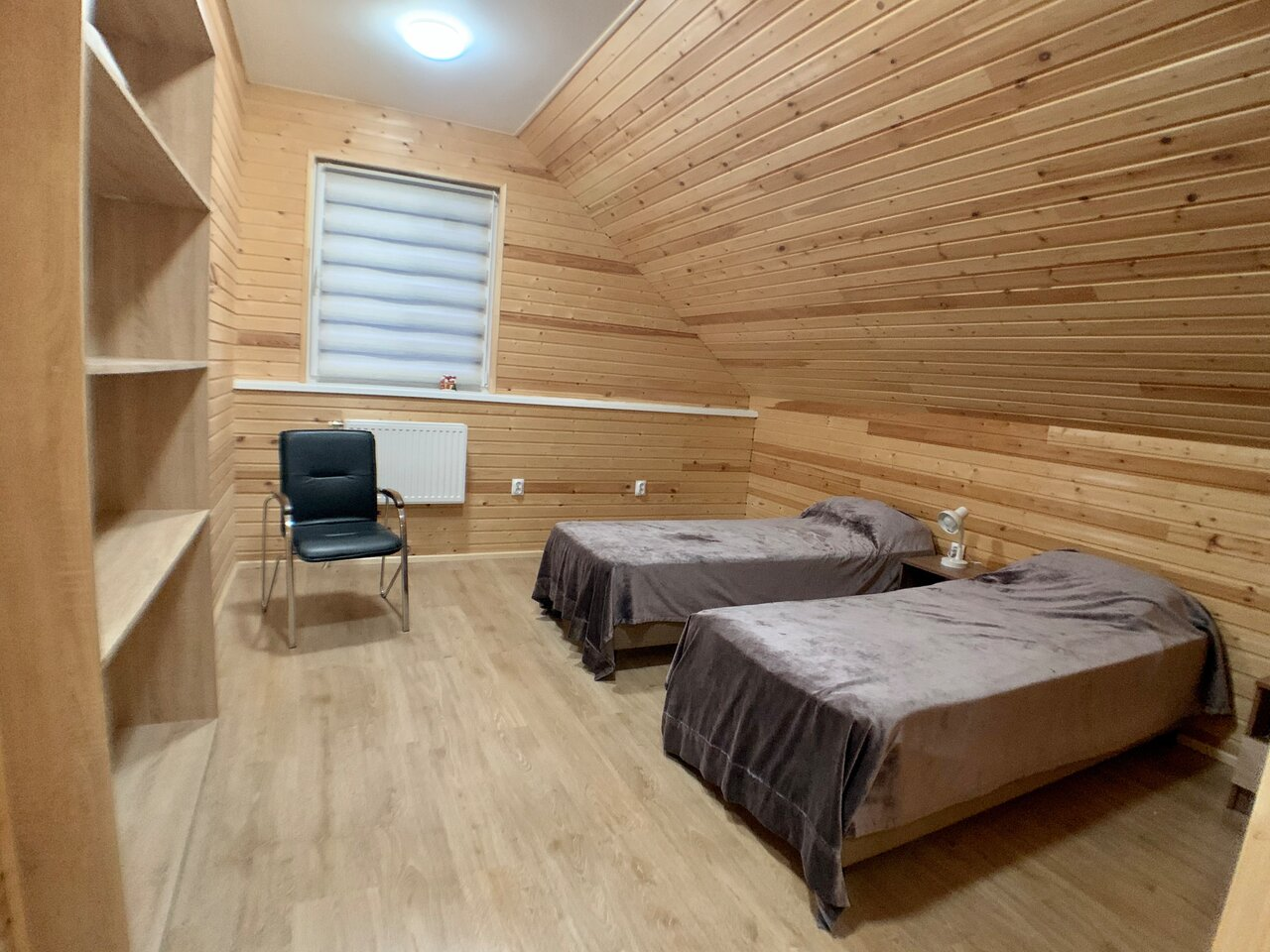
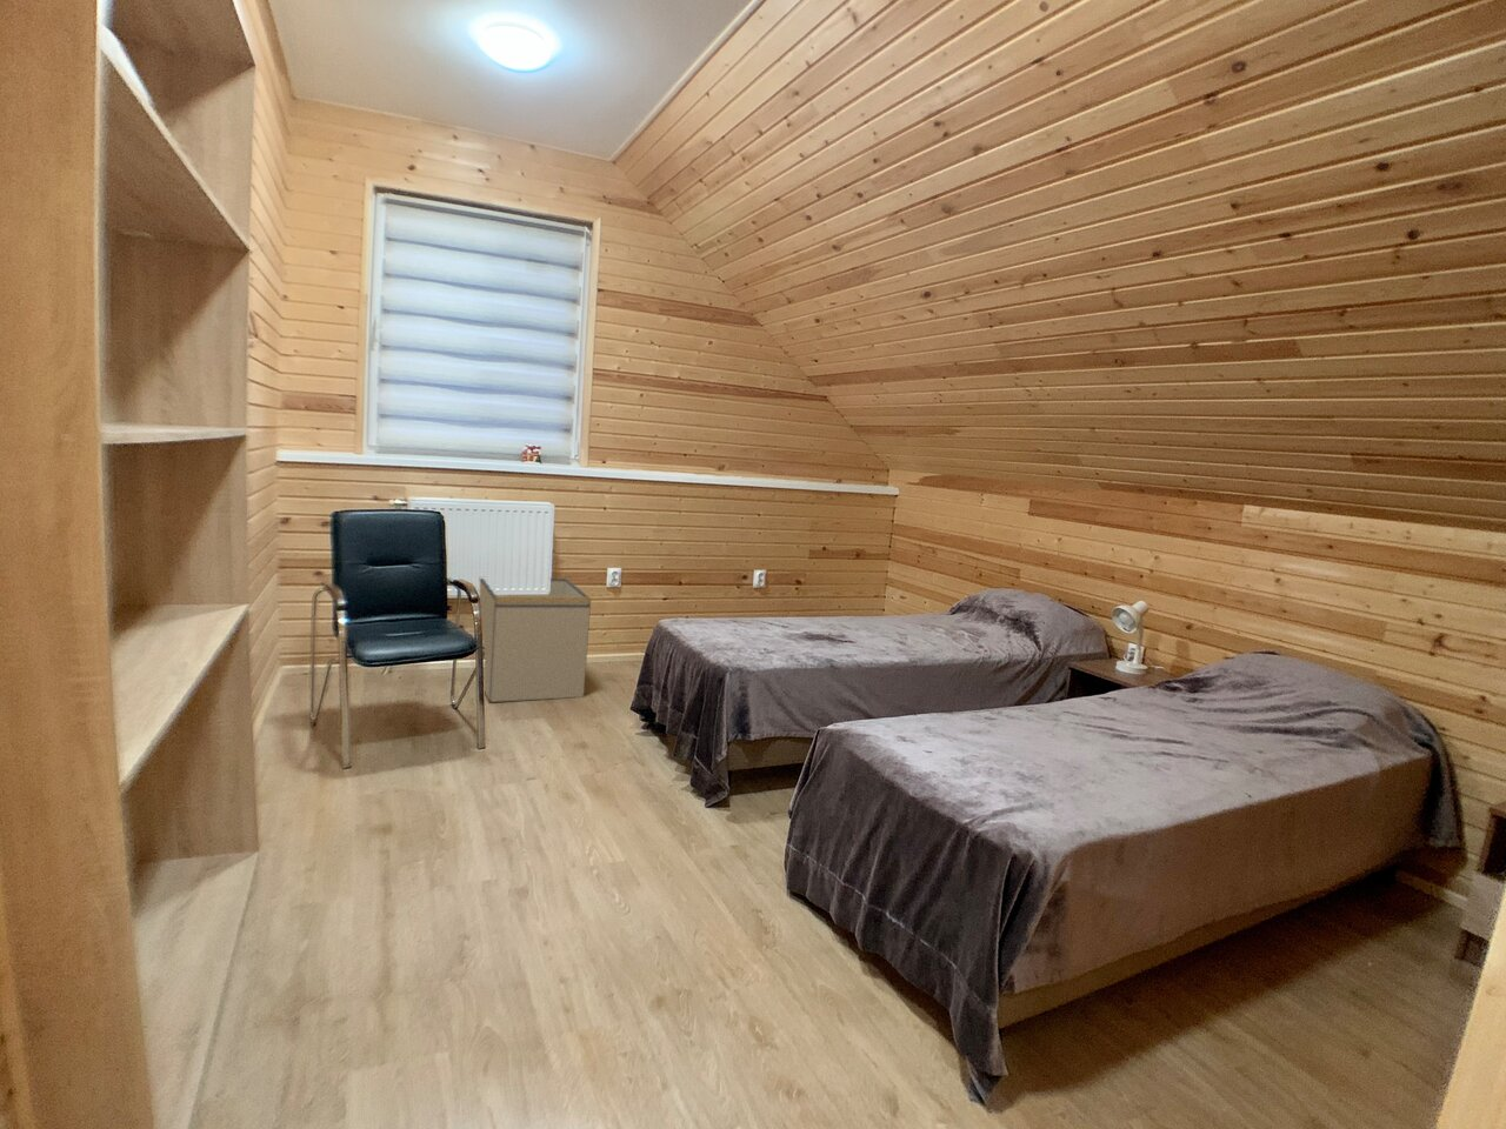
+ storage bin (530, 636)
